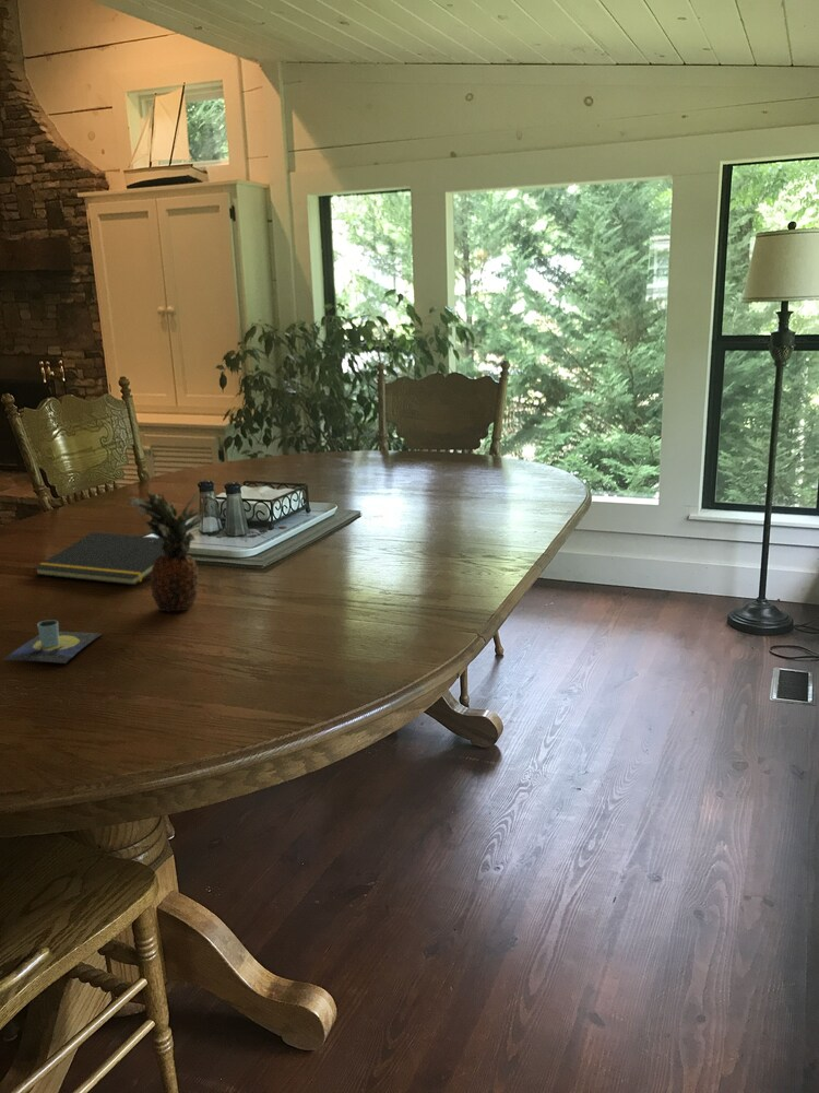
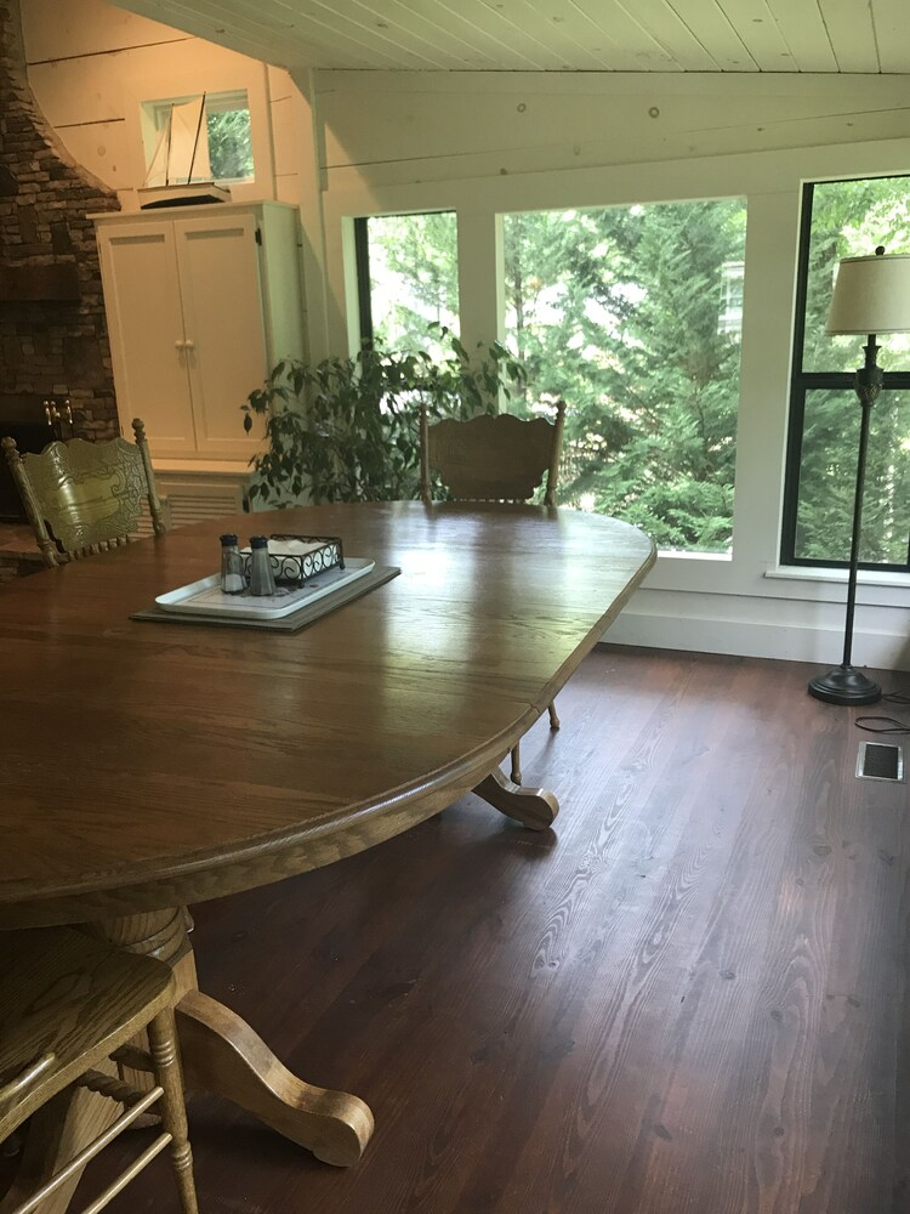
- mug (52, 635)
- fruit (168, 548)
- notepad (112, 556)
